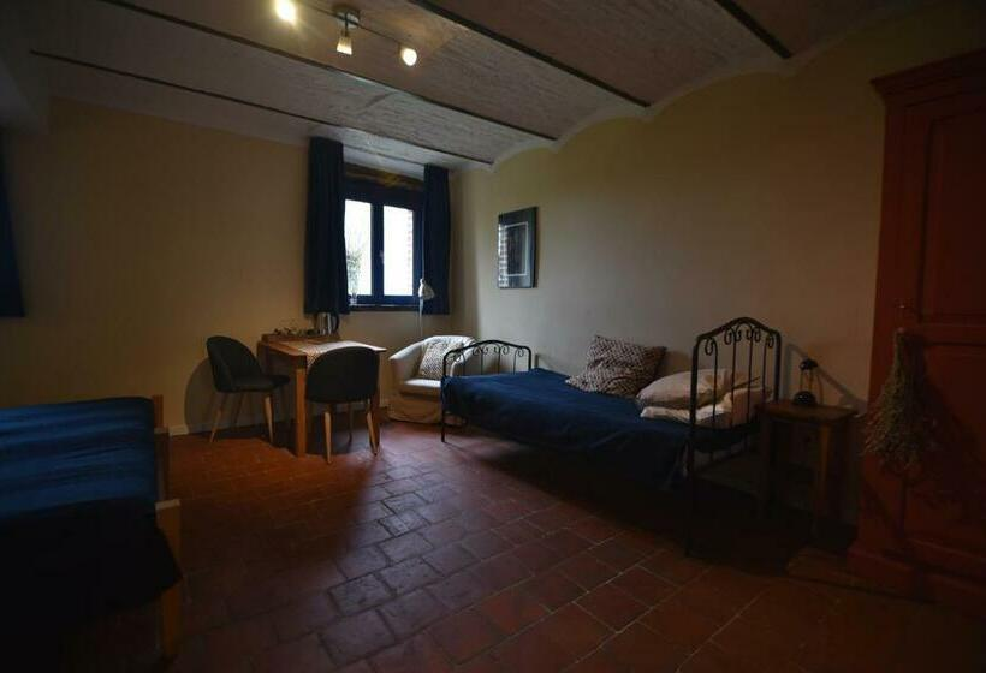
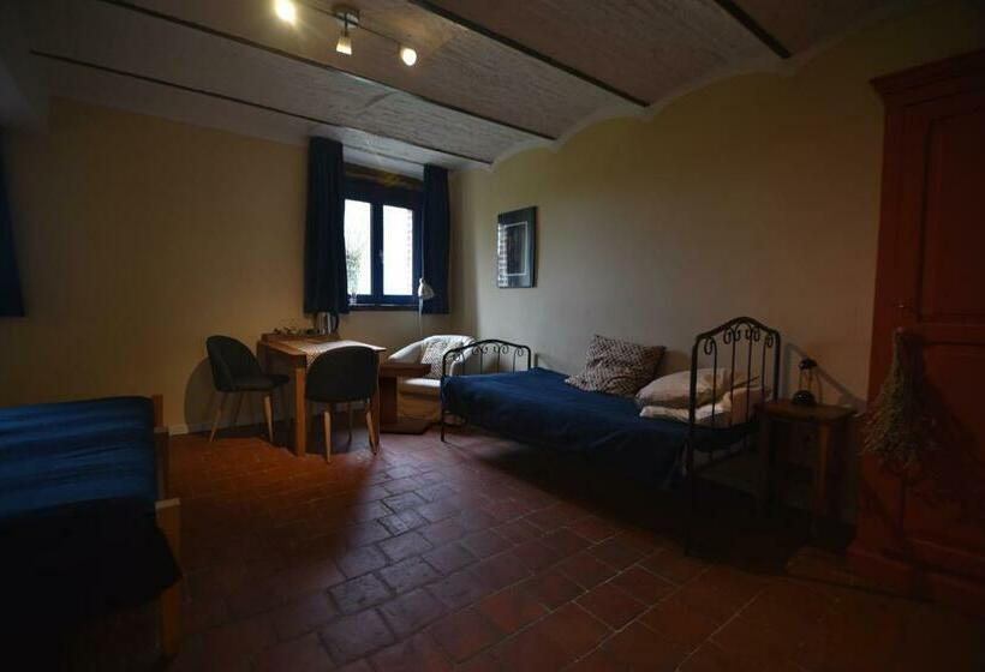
+ side table (396, 397)
